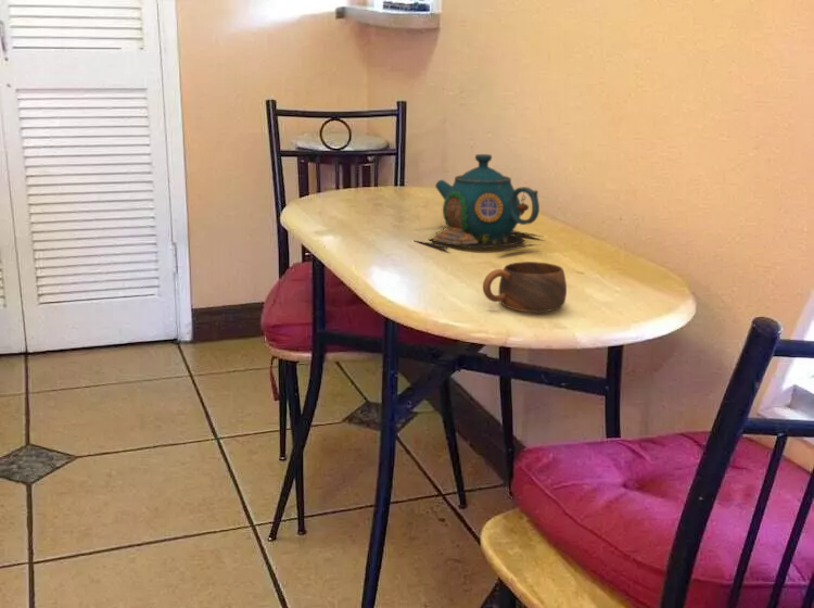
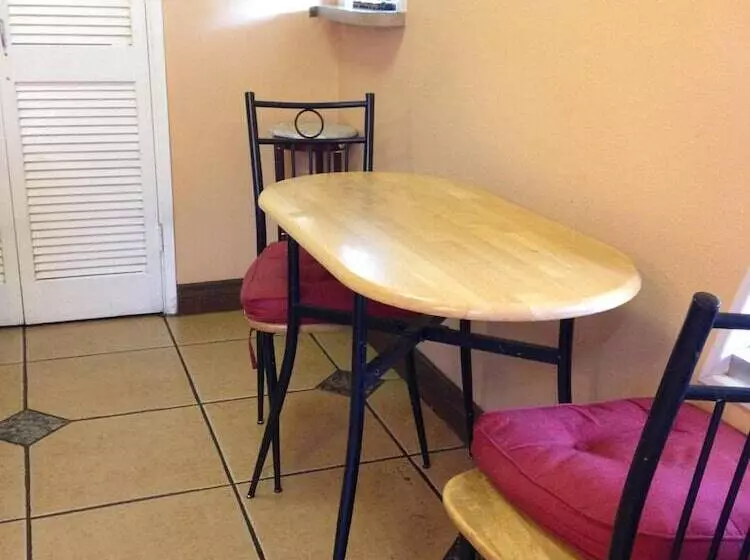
- teapot (480, 198)
- cup (522, 286)
